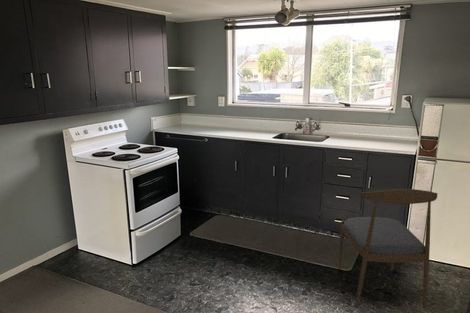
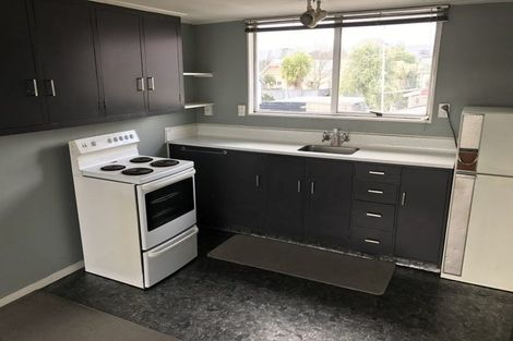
- dining chair (382, 233)
